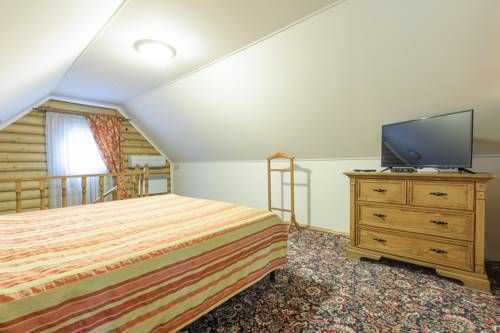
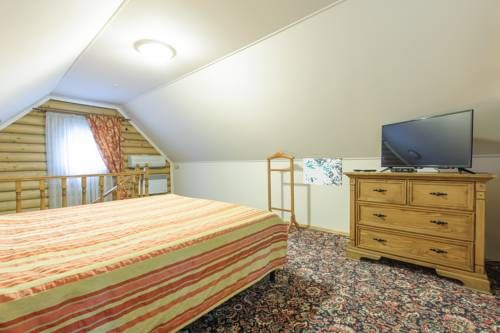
+ wall art (321, 171)
